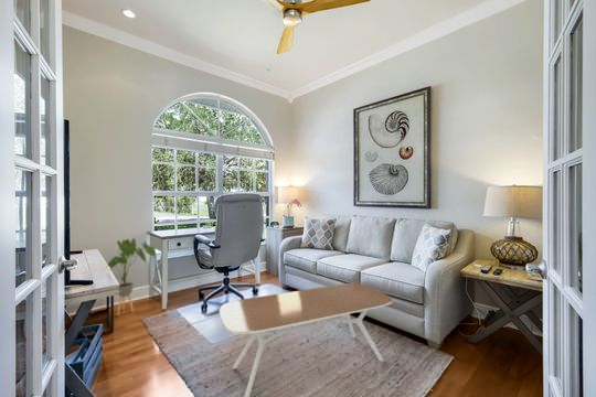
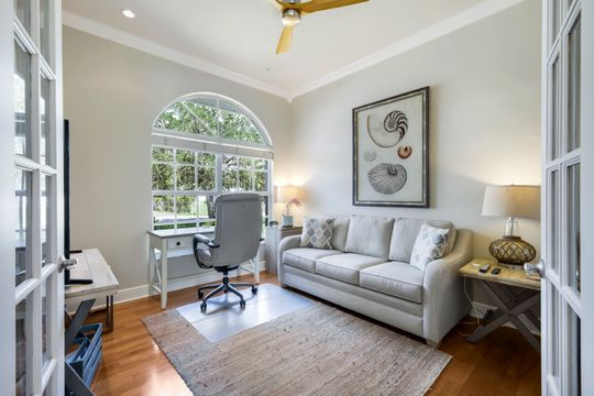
- house plant (126, 273)
- coffee table (309, 328)
